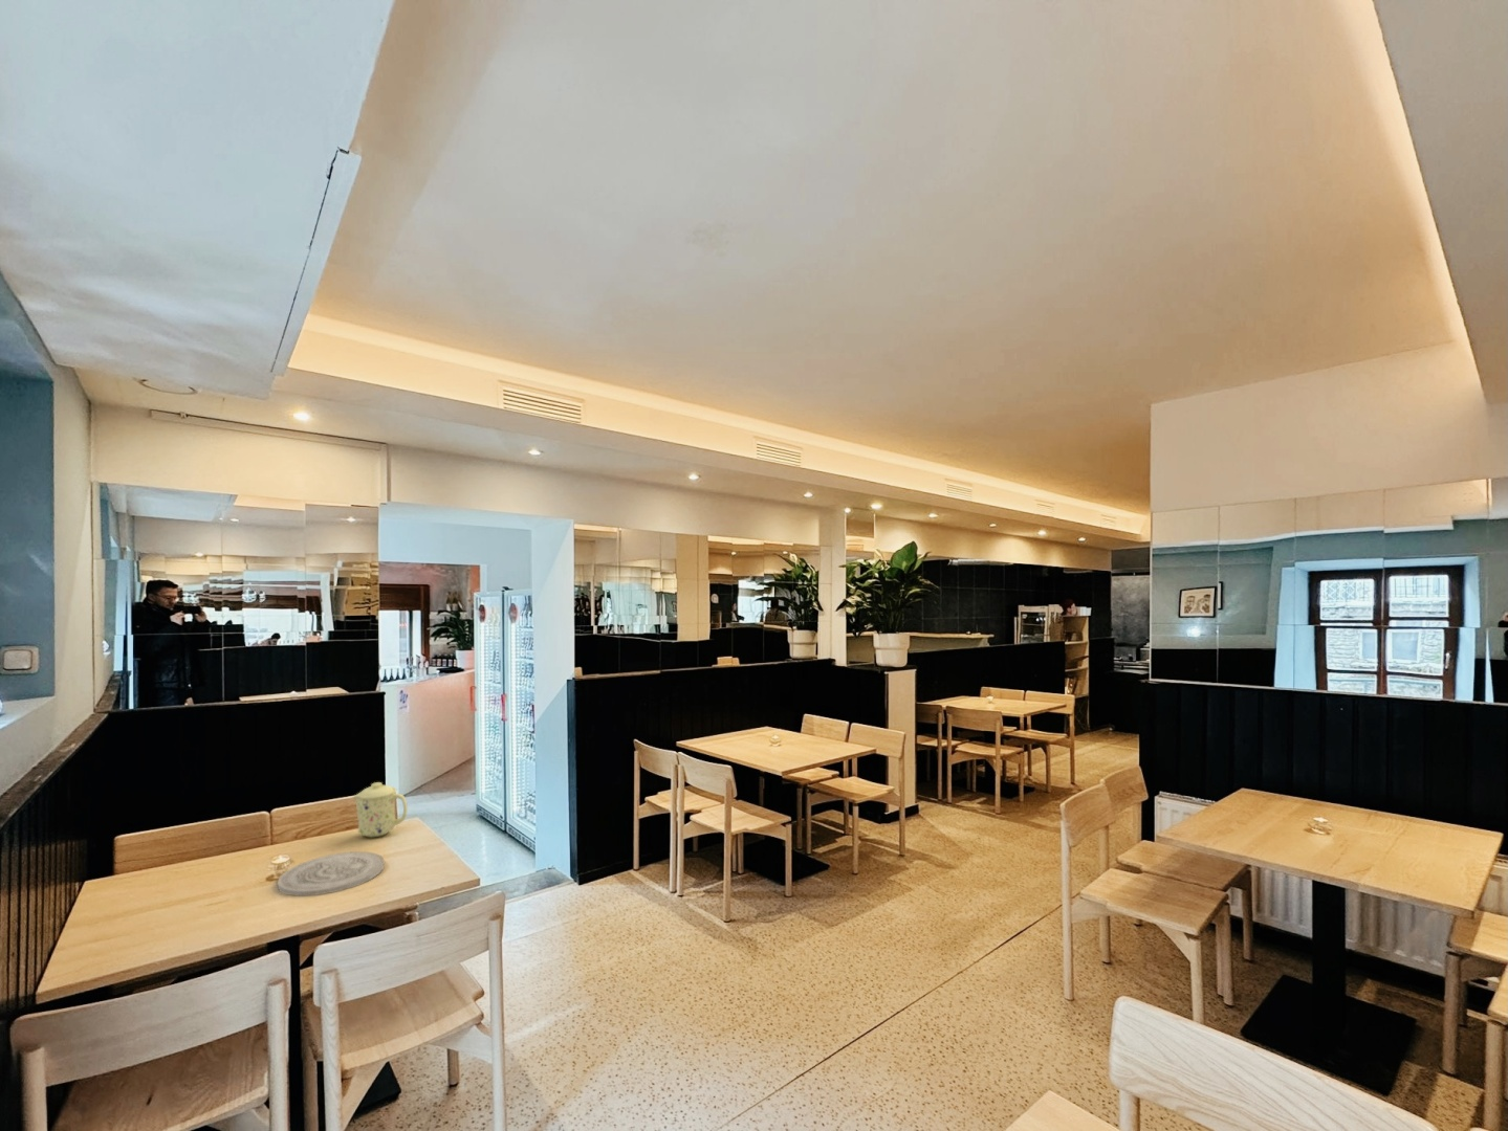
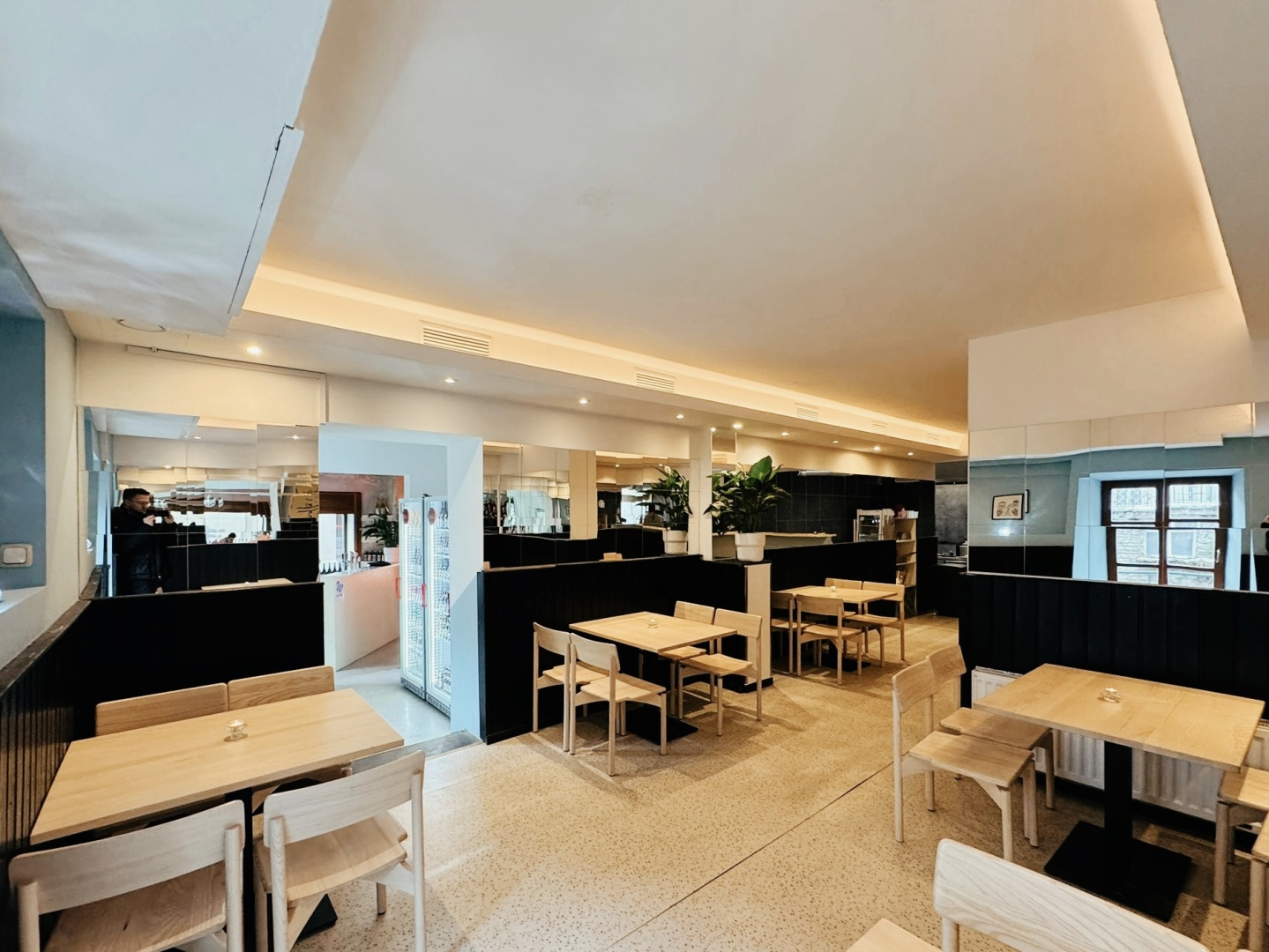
- plate (333, 872)
- mug (379, 809)
